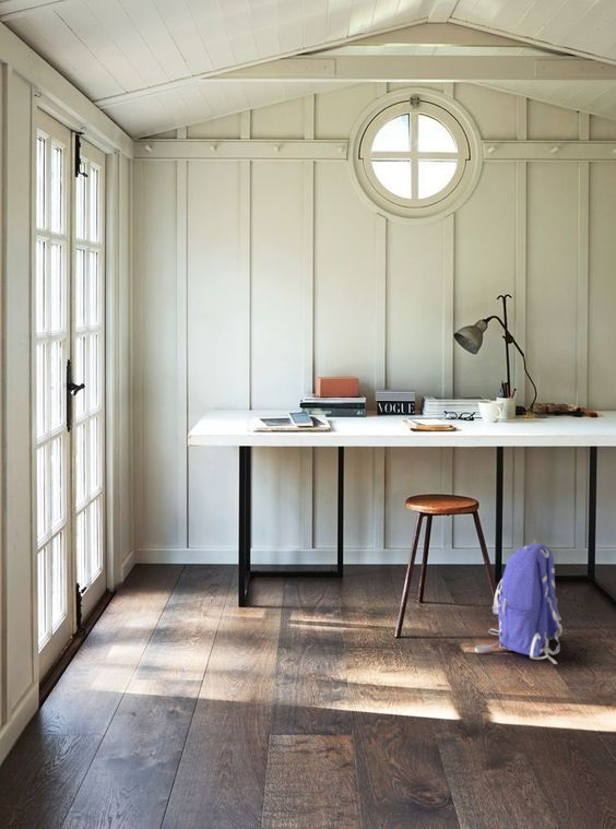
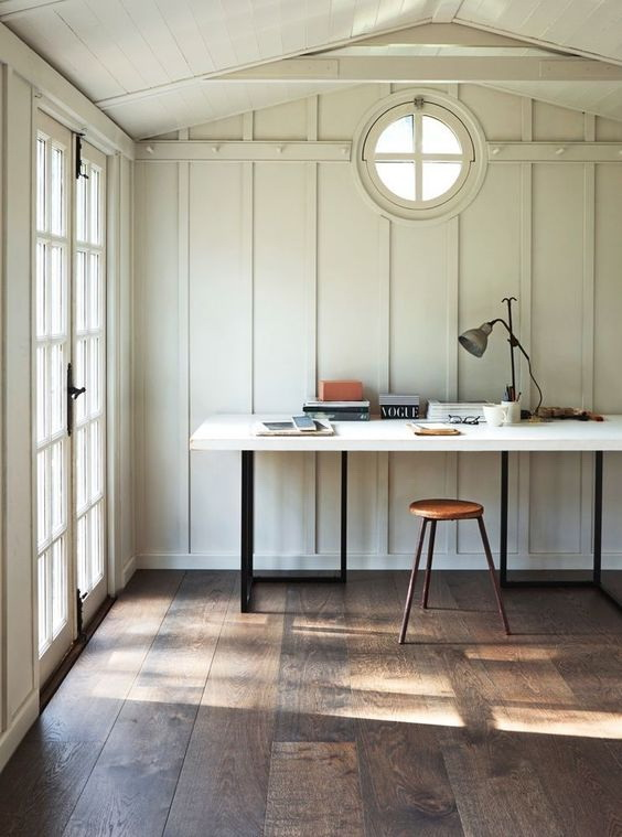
- backpack (523, 595)
